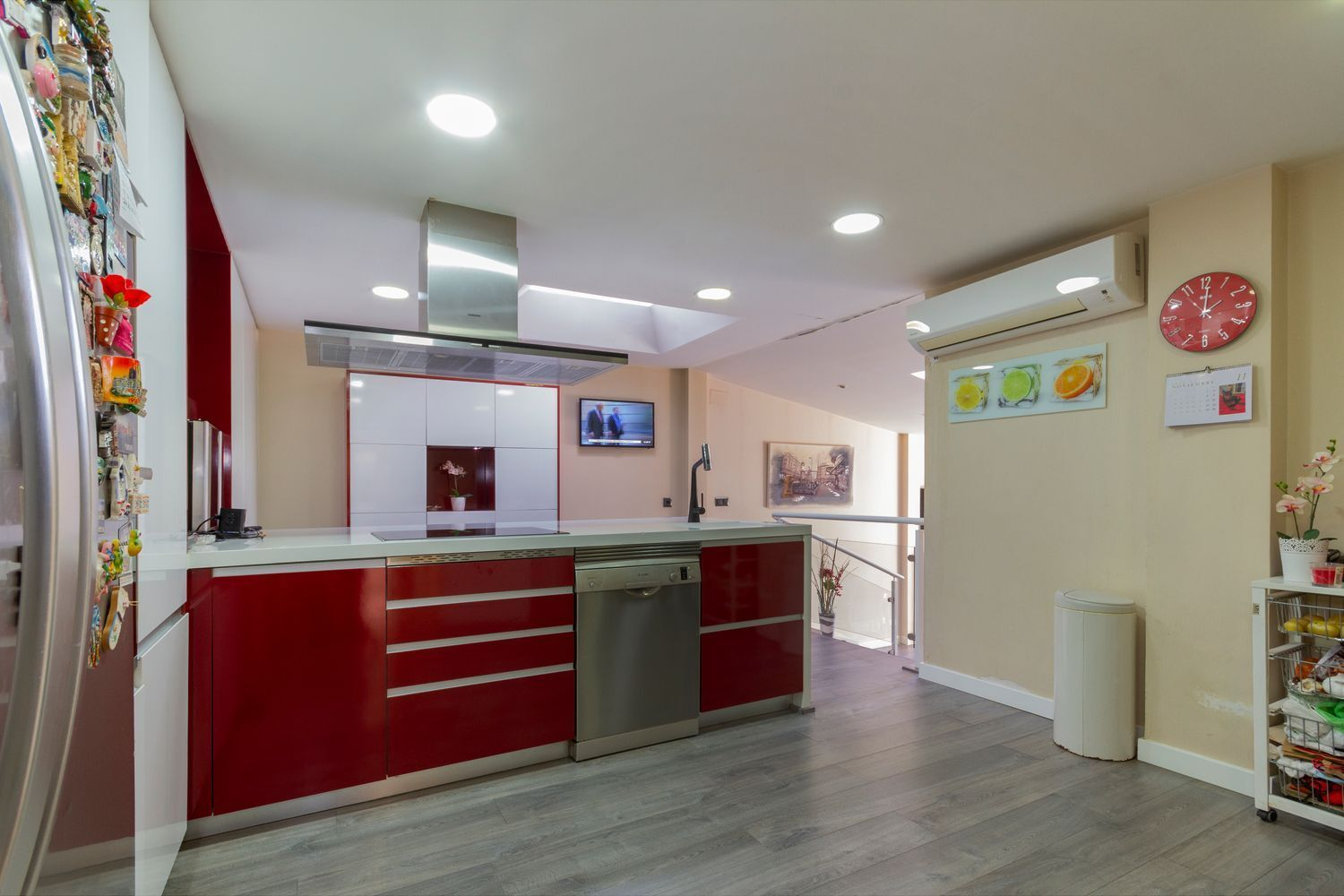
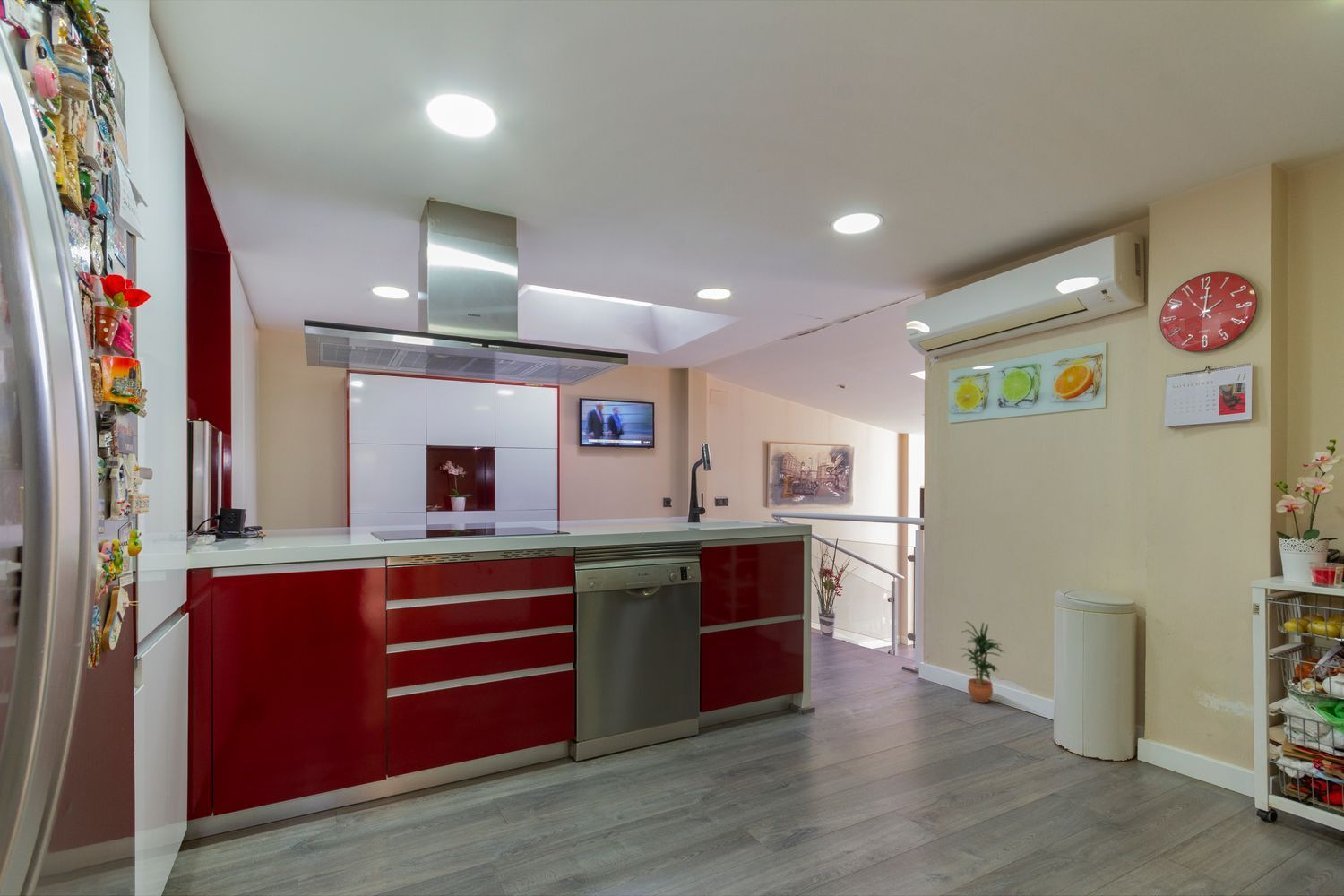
+ potted plant (984, 662)
